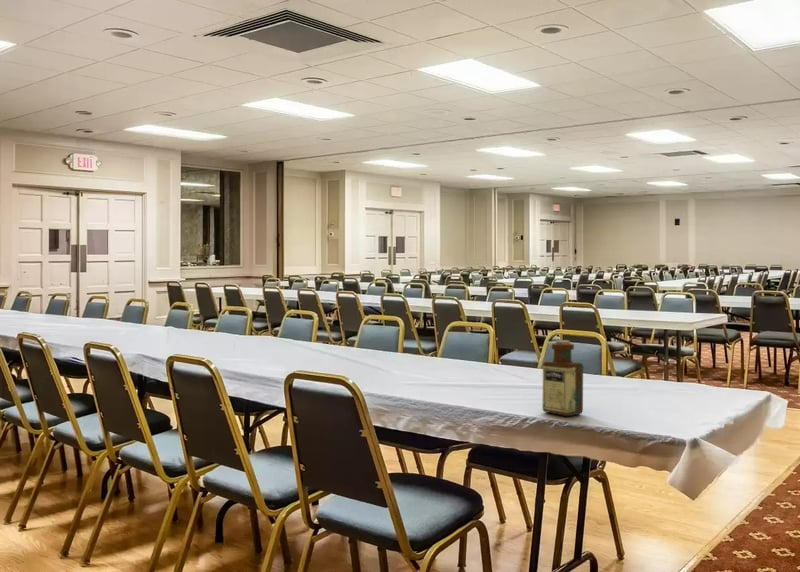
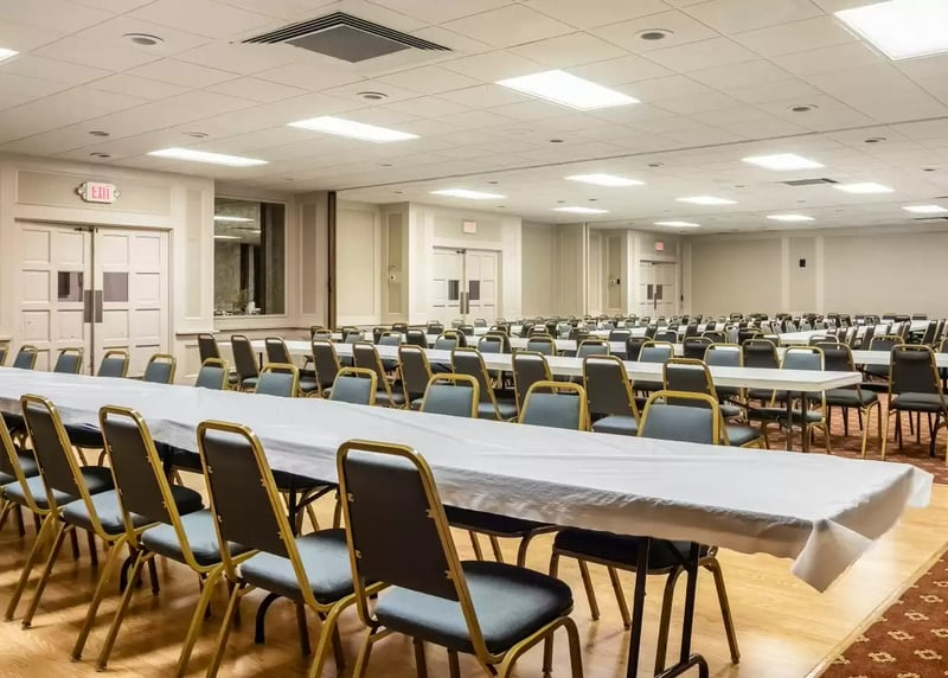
- bottle (562, 377)
